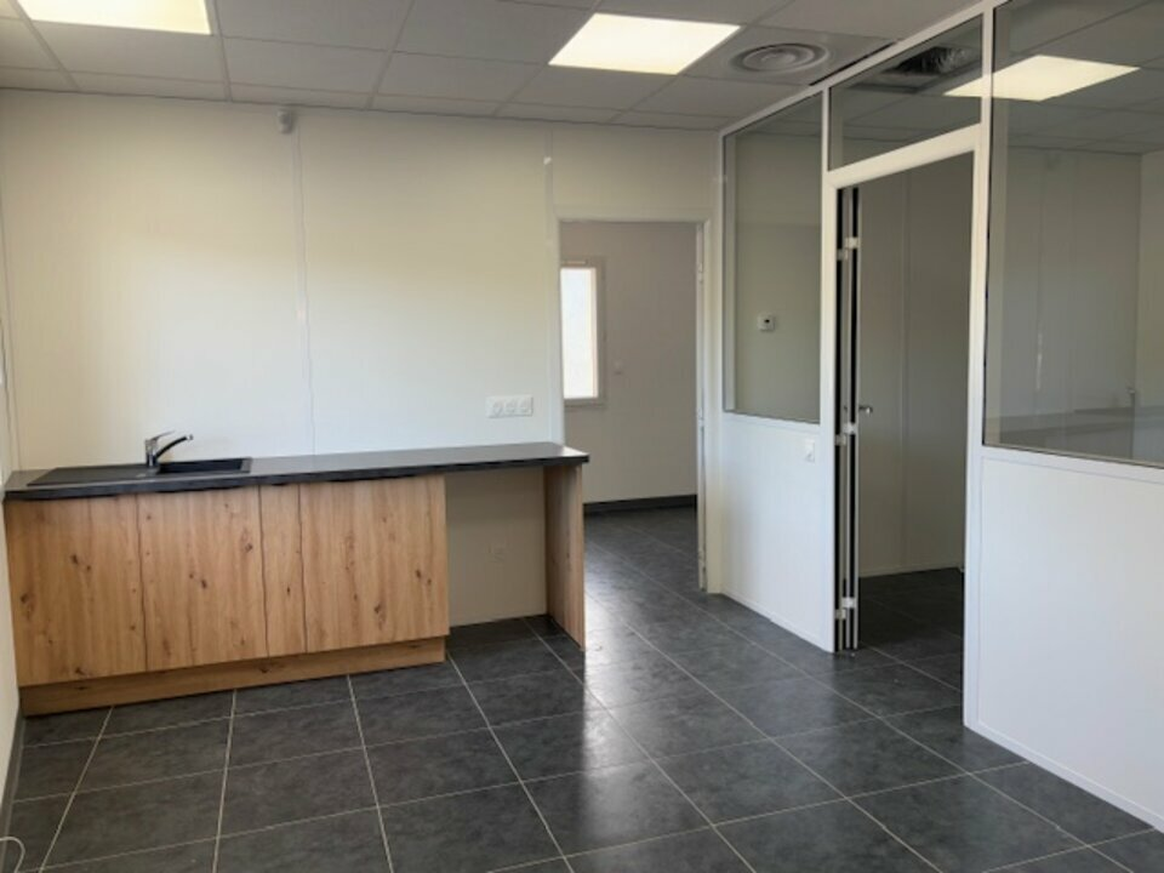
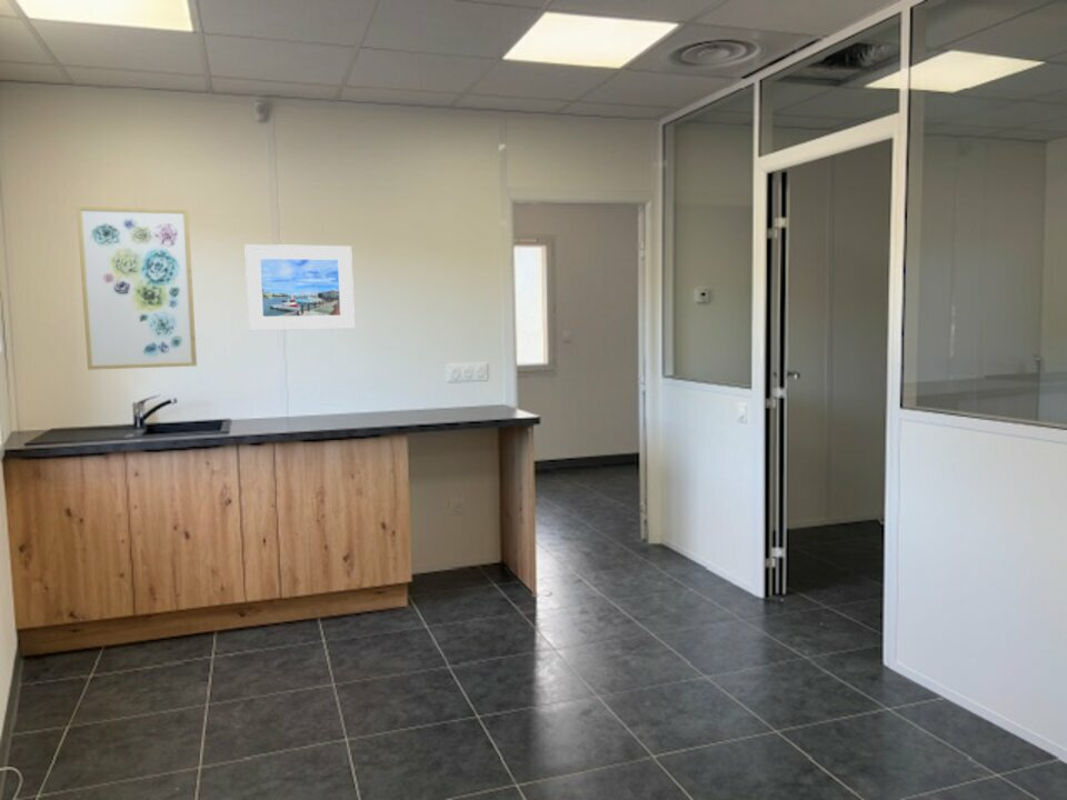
+ wall art (138, 288)
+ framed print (300, 287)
